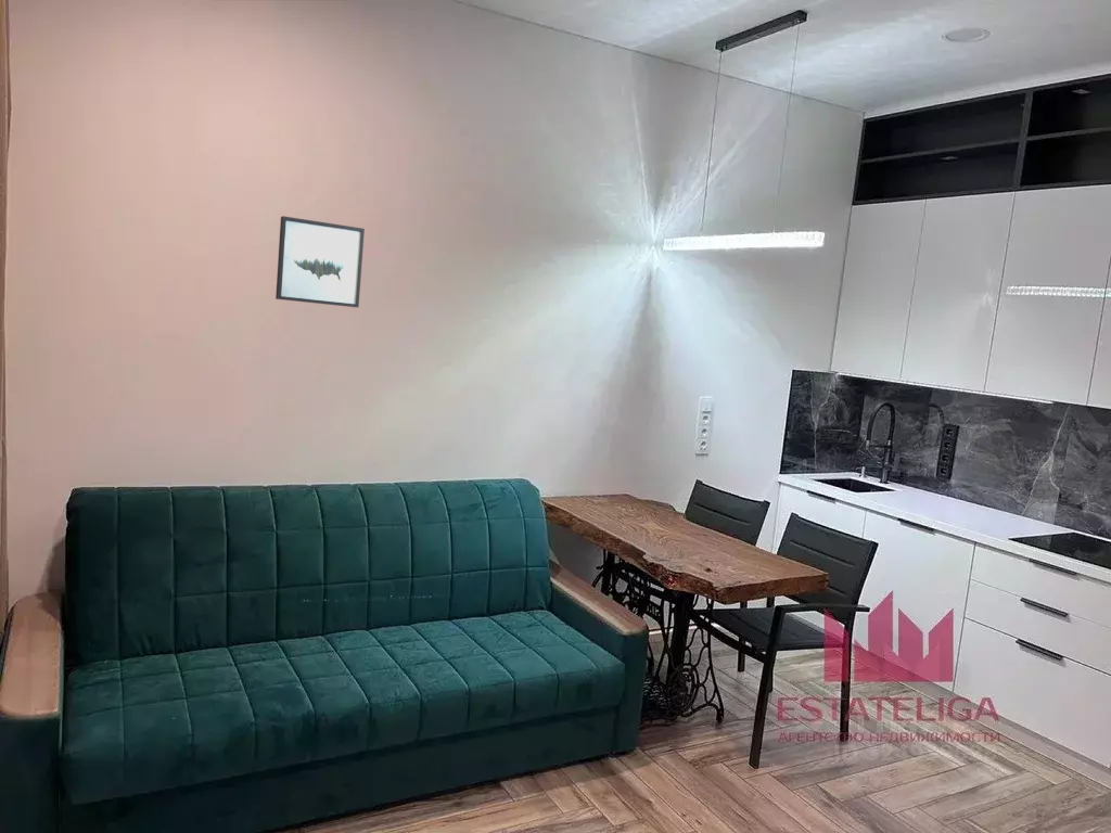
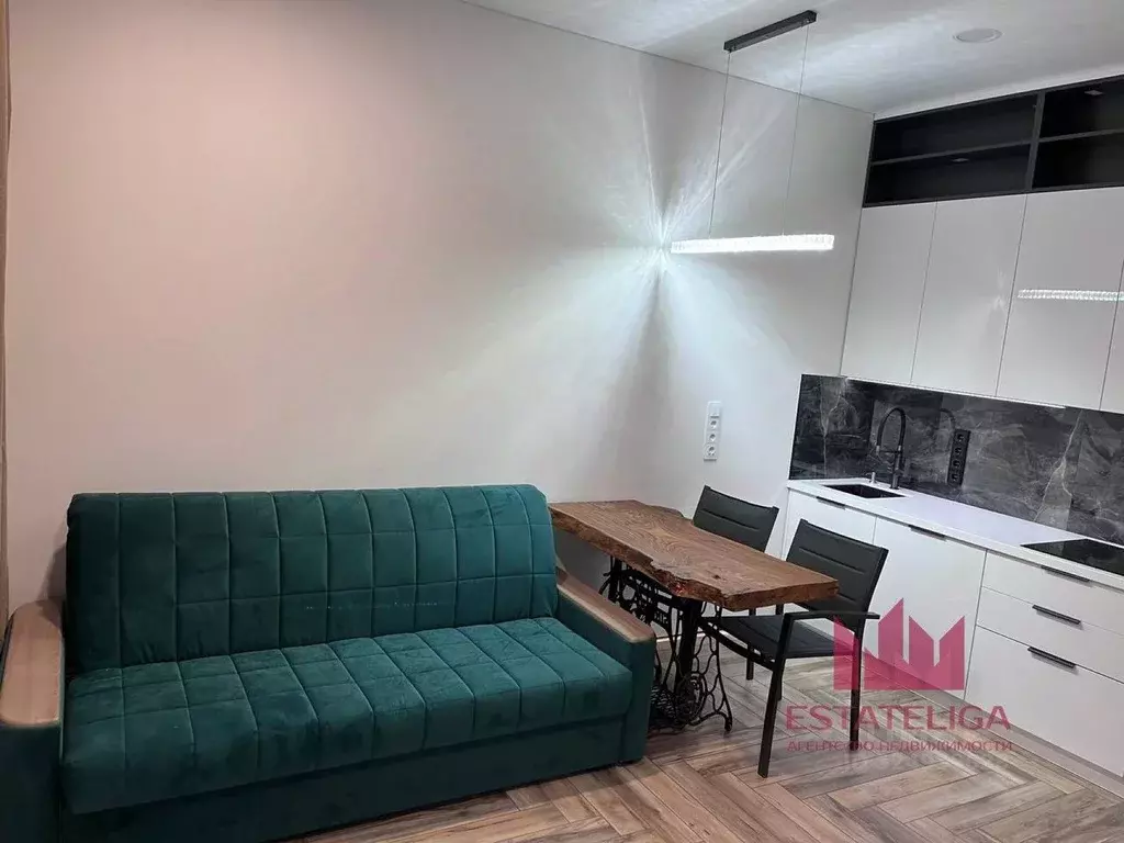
- wall art (320, 262)
